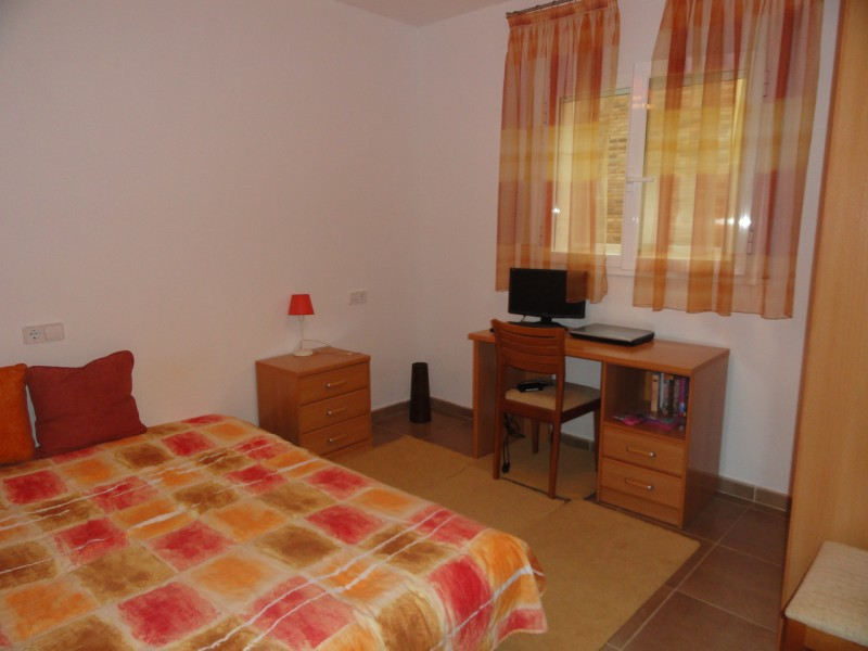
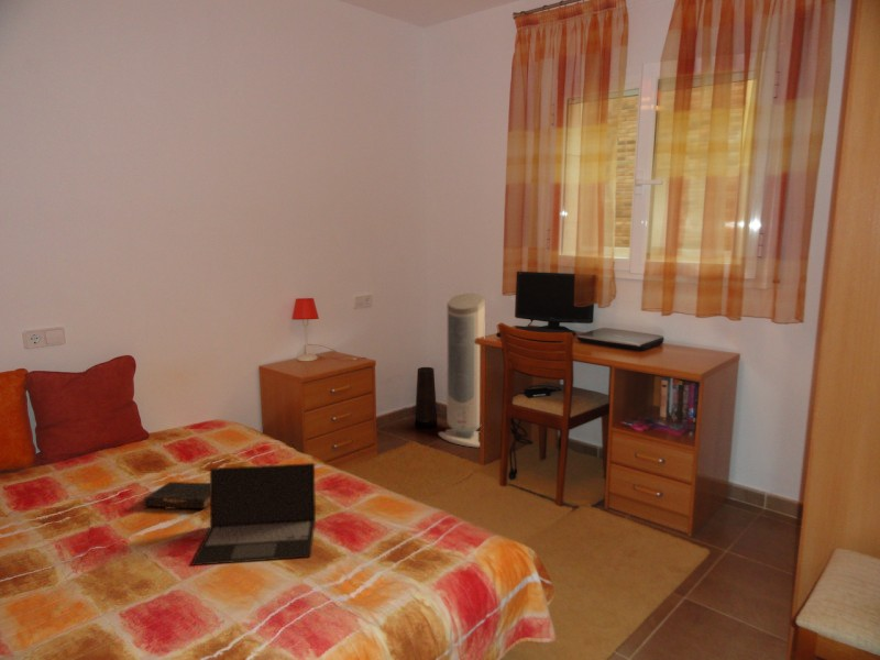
+ air purifier (465, 367)
+ laptop (257, 510)
+ book (186, 494)
